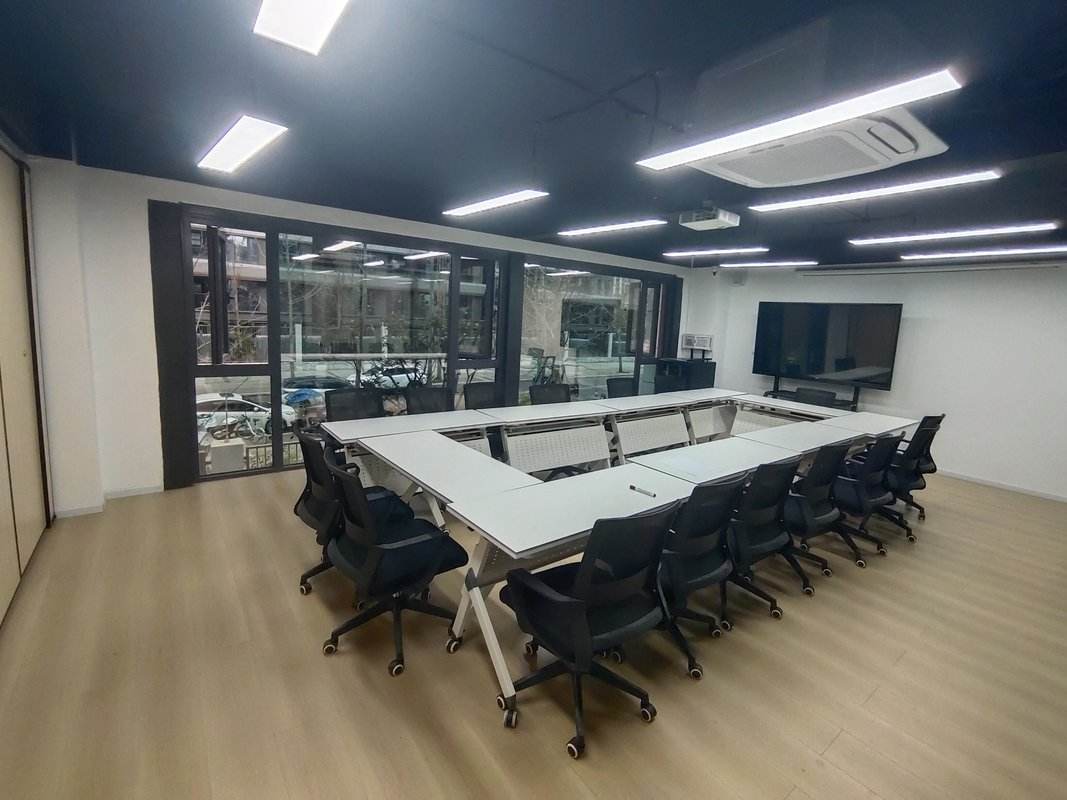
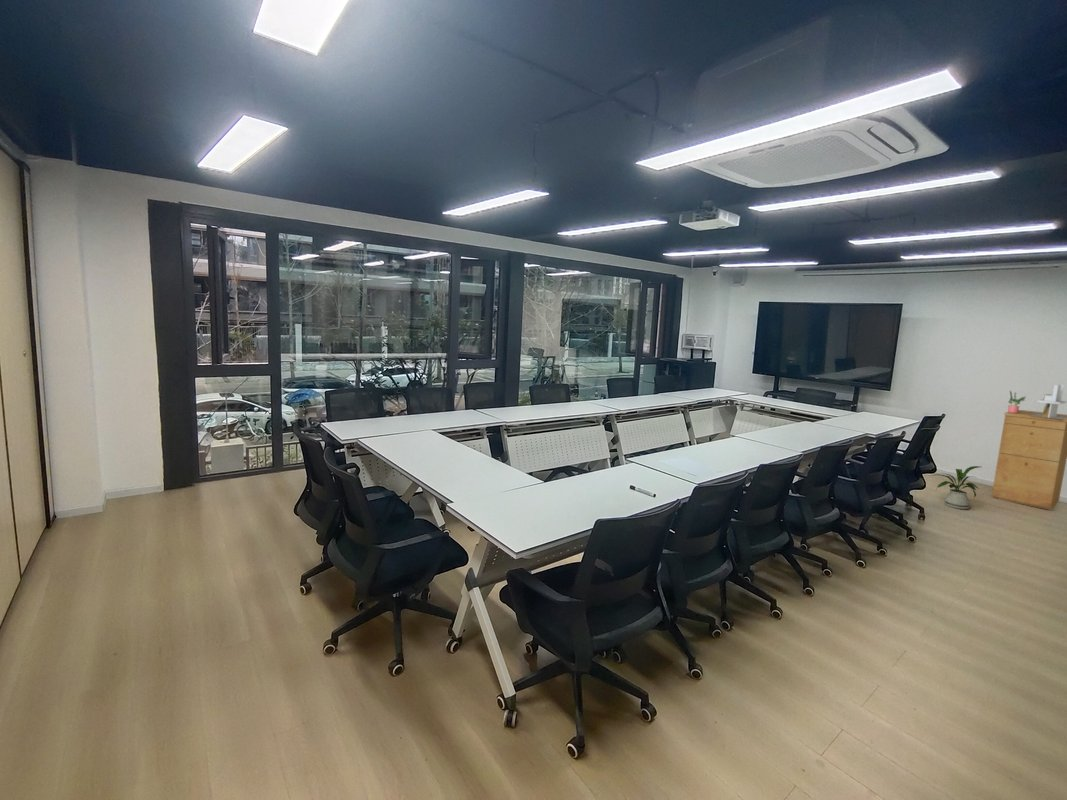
+ letter holder (1052, 400)
+ filing cabinet (1032, 457)
+ house plant (953, 484)
+ potted plant (1018, 402)
